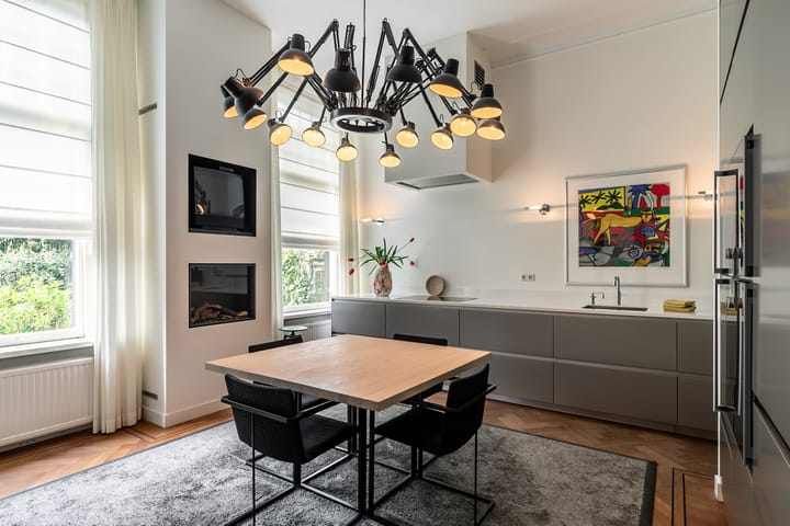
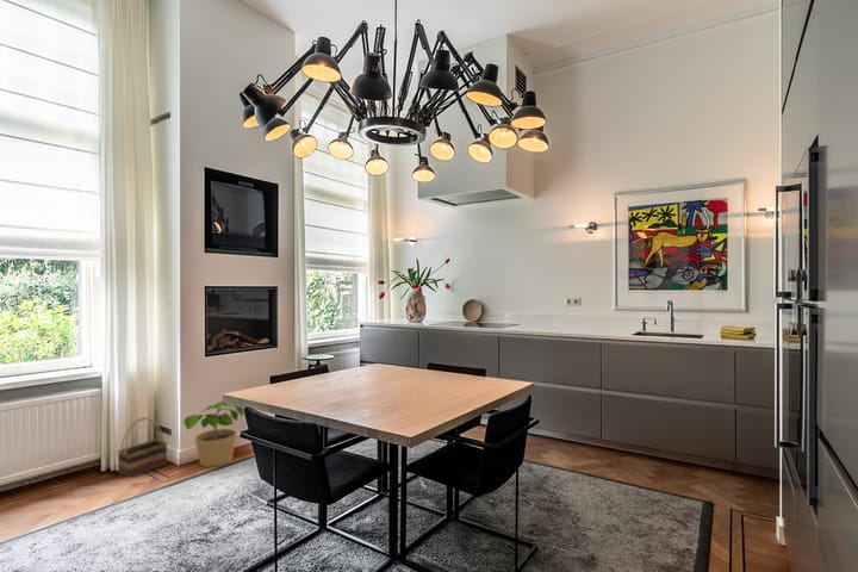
+ potted plant (220, 431)
+ basket (142, 443)
